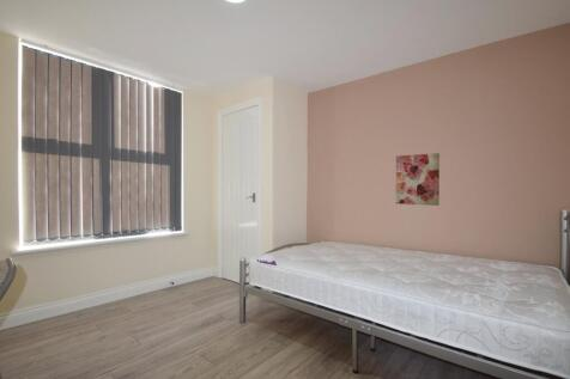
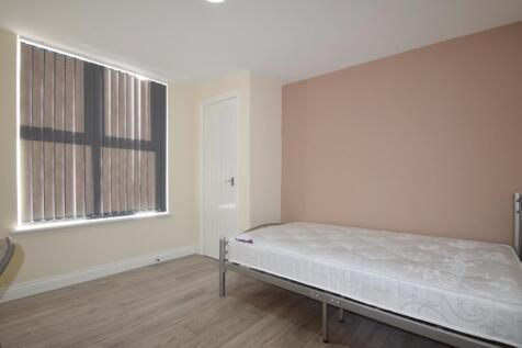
- wall art (416, 179)
